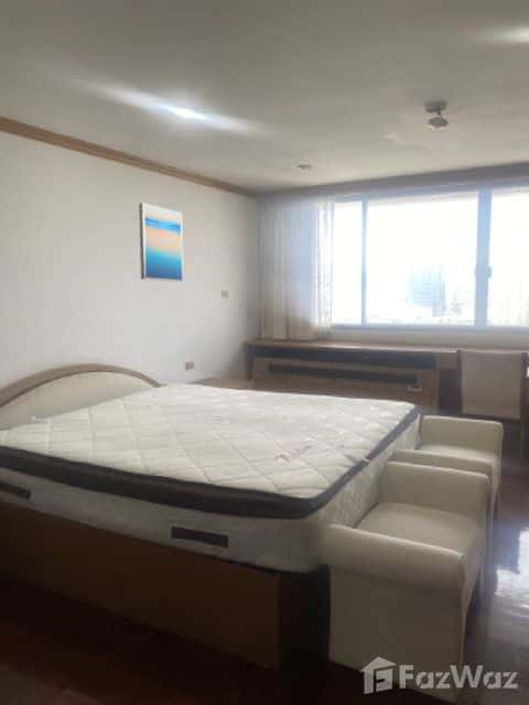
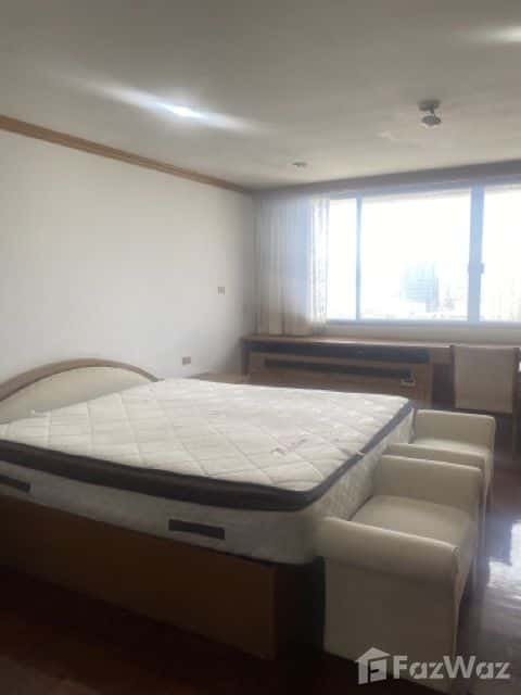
- wall art (162, 245)
